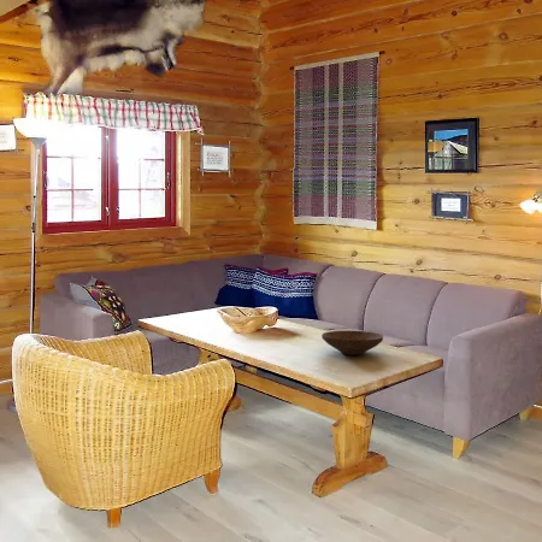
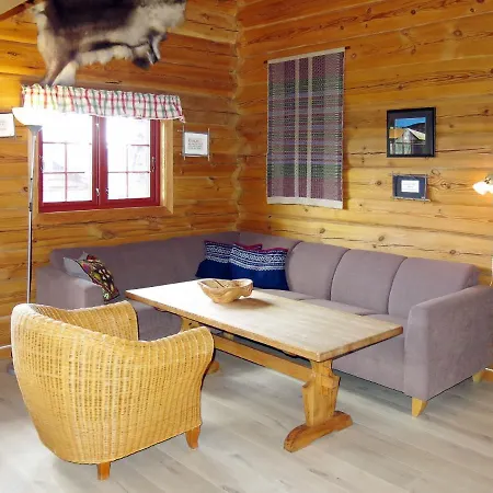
- wooden bowl (352, 343)
